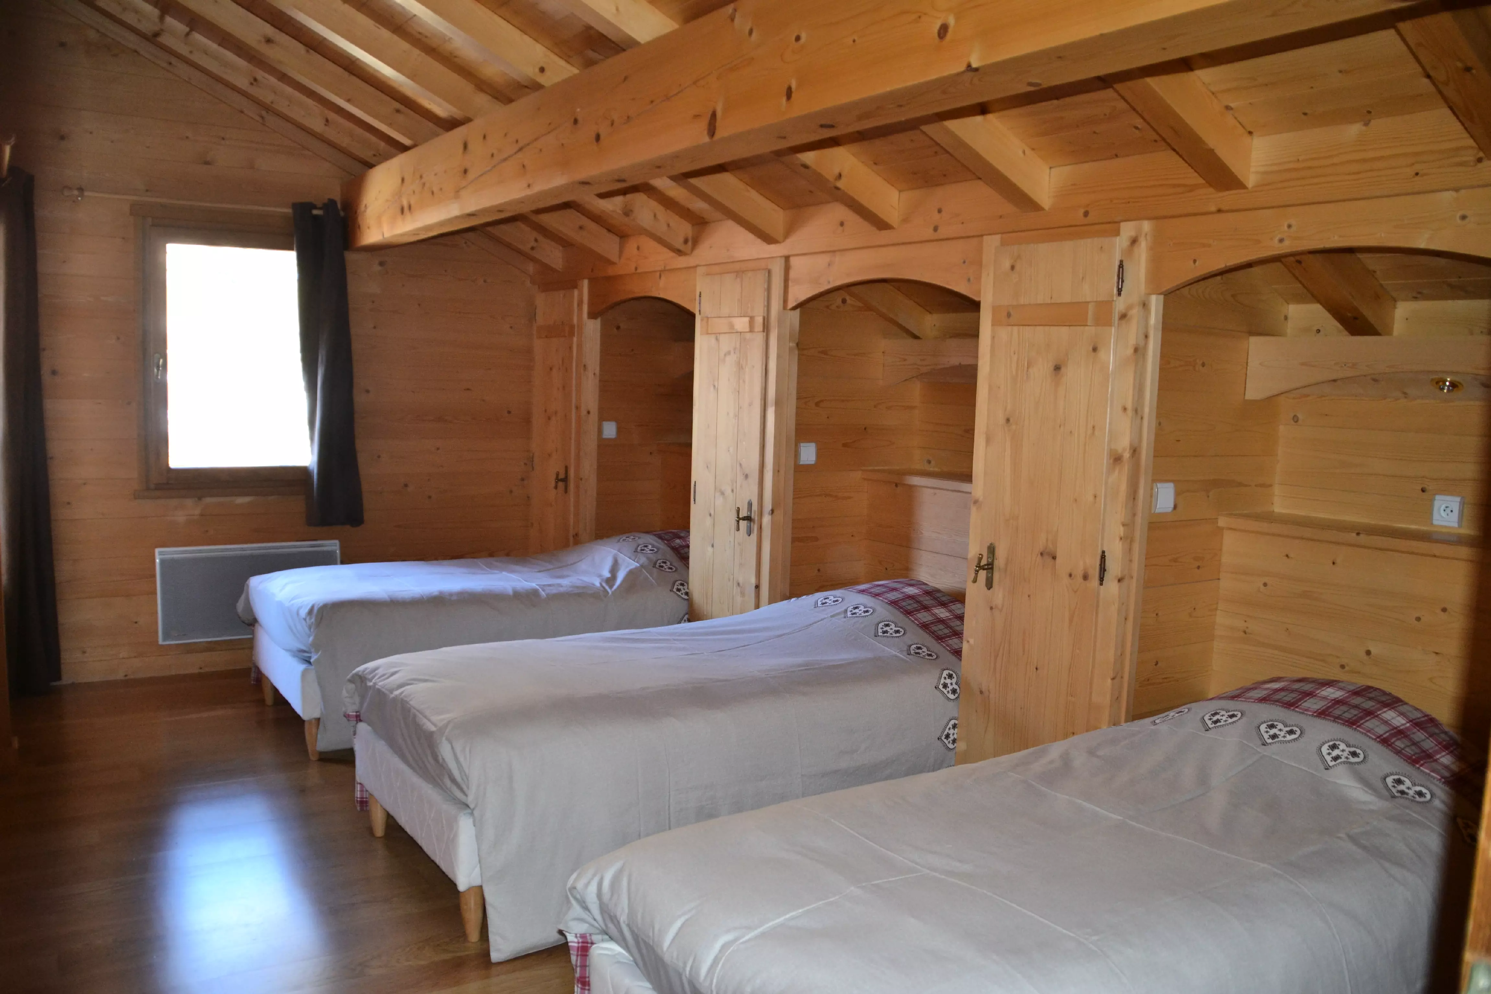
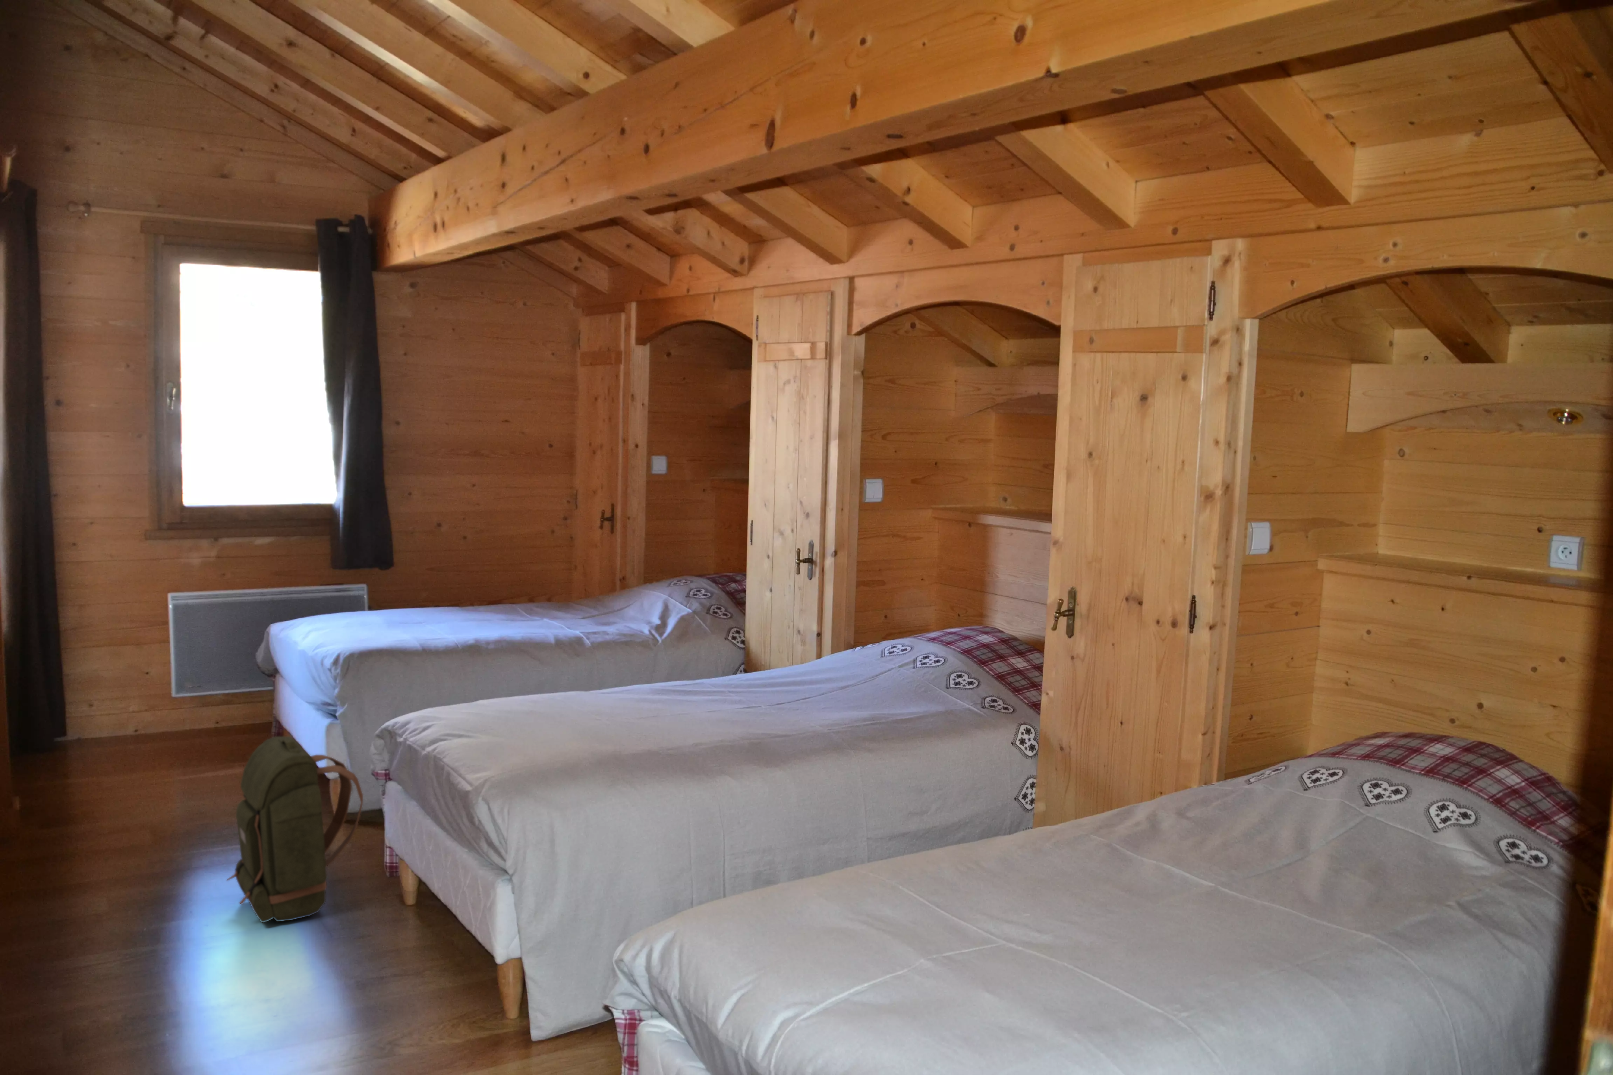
+ backpack (296, 822)
